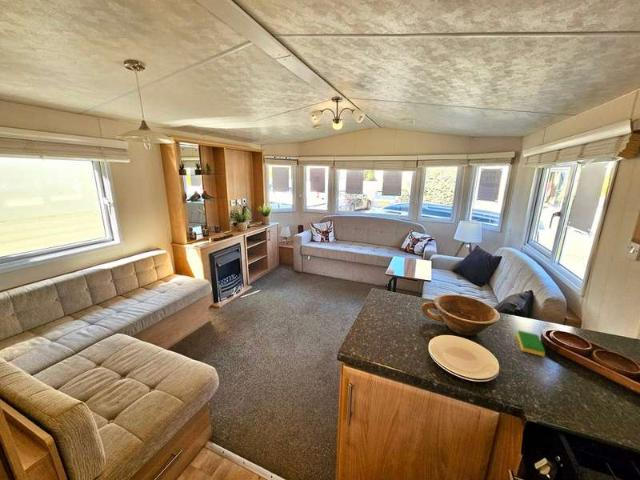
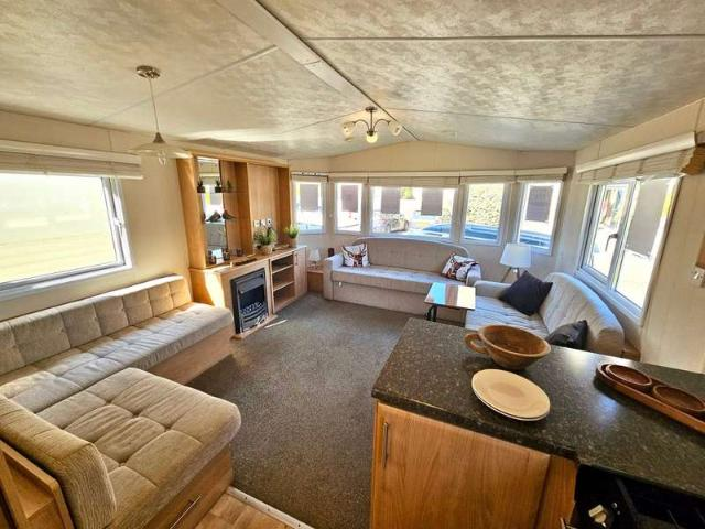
- dish sponge (530, 342)
